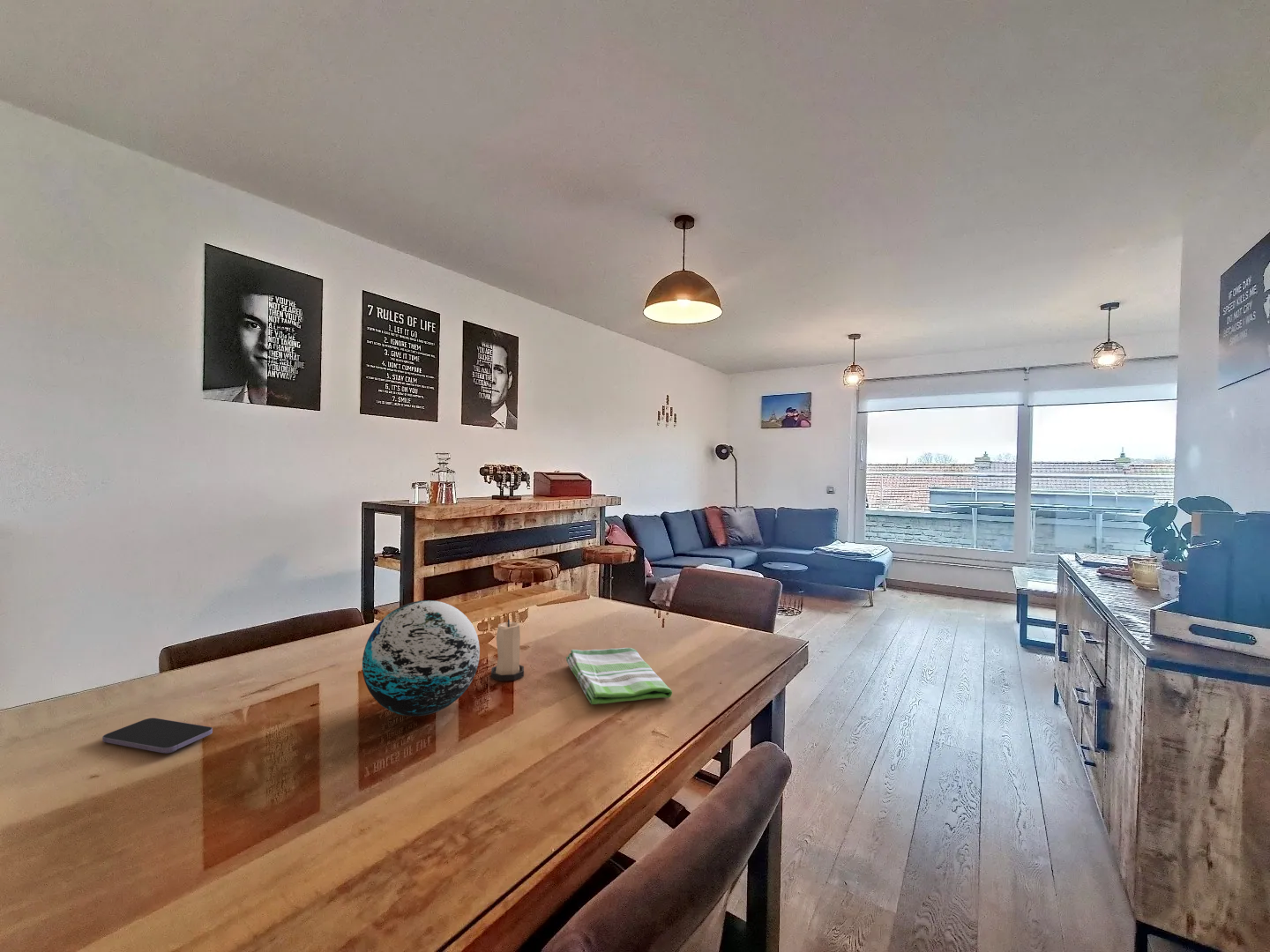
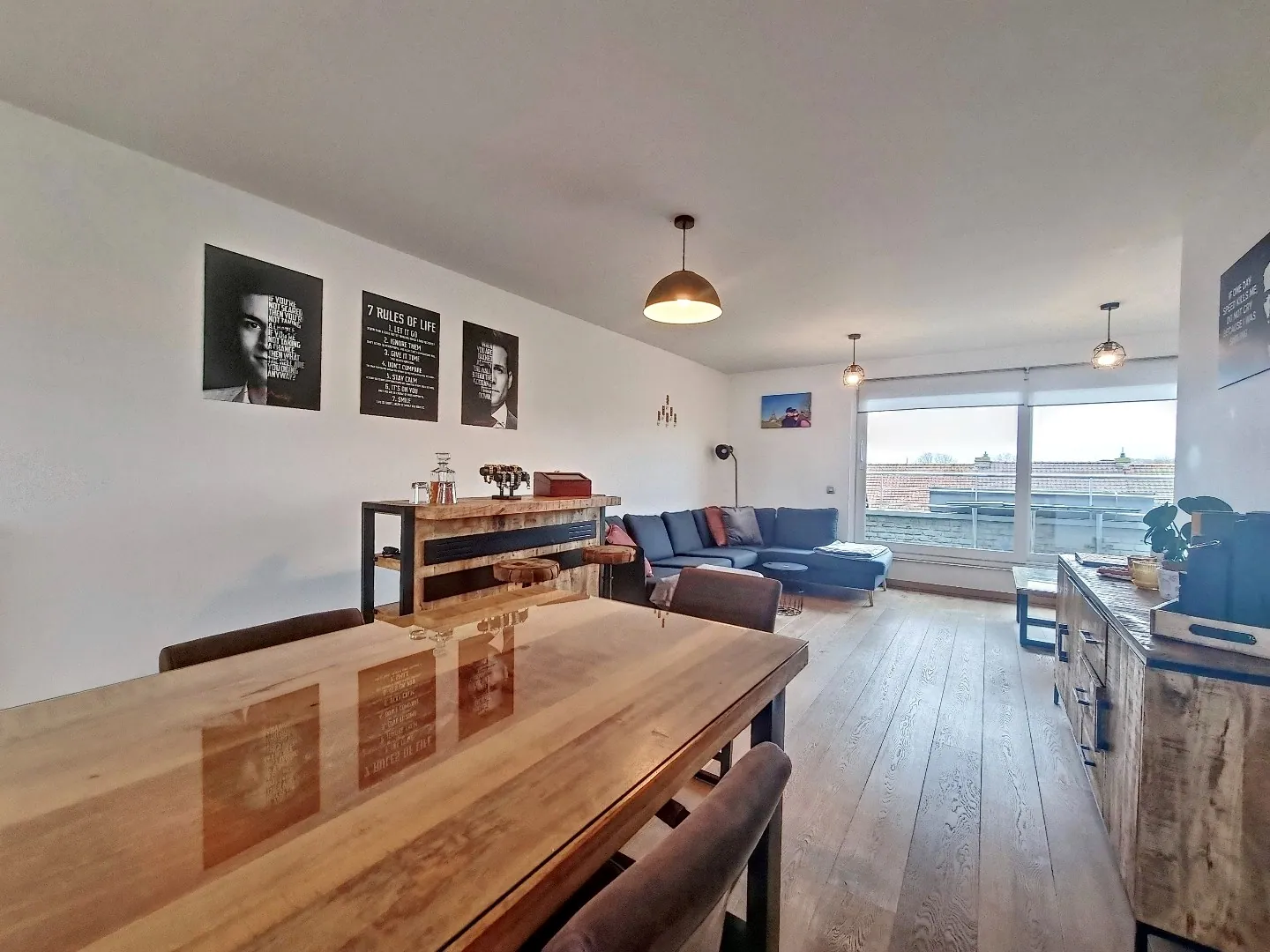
- candle (508, 646)
- smartphone (158, 734)
- decorative orb (422, 656)
- dish towel (616, 672)
